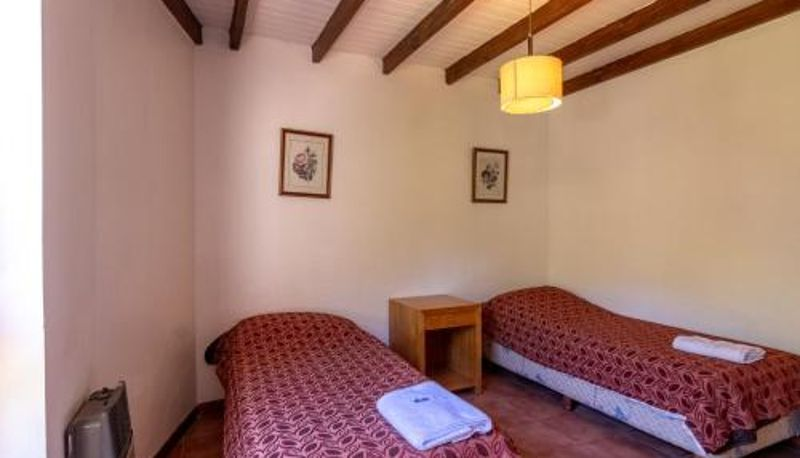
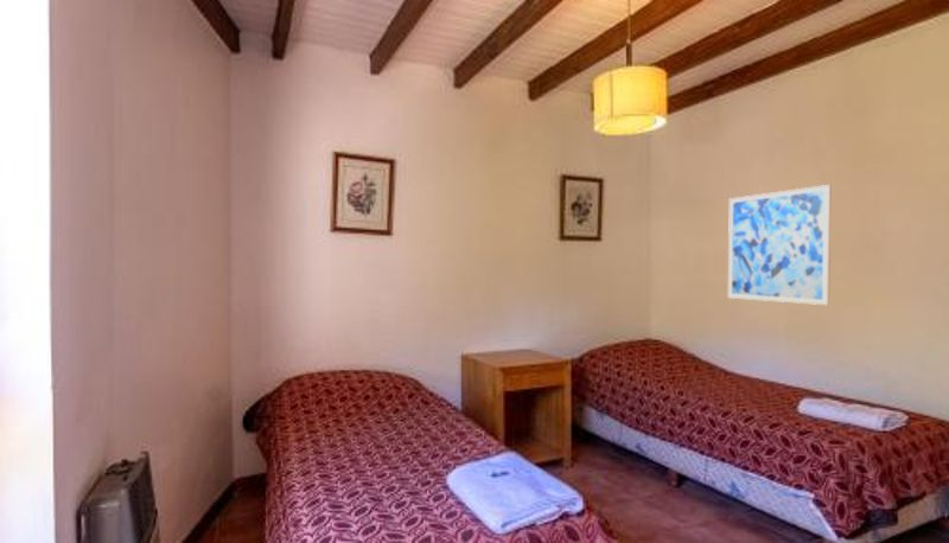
+ wall art (773, 247)
